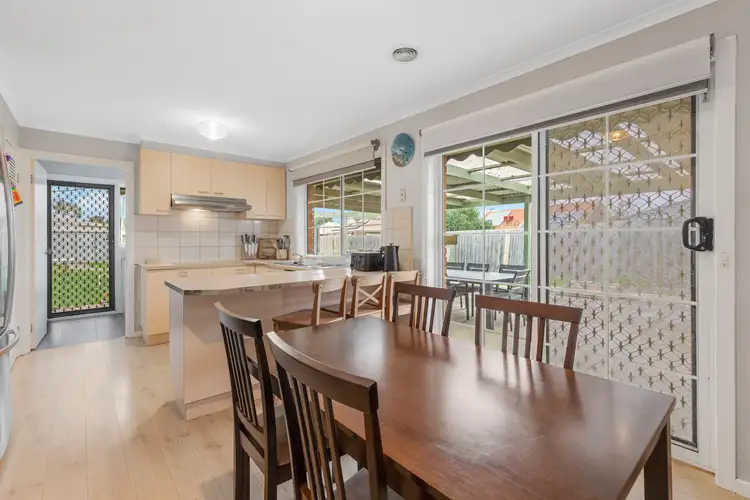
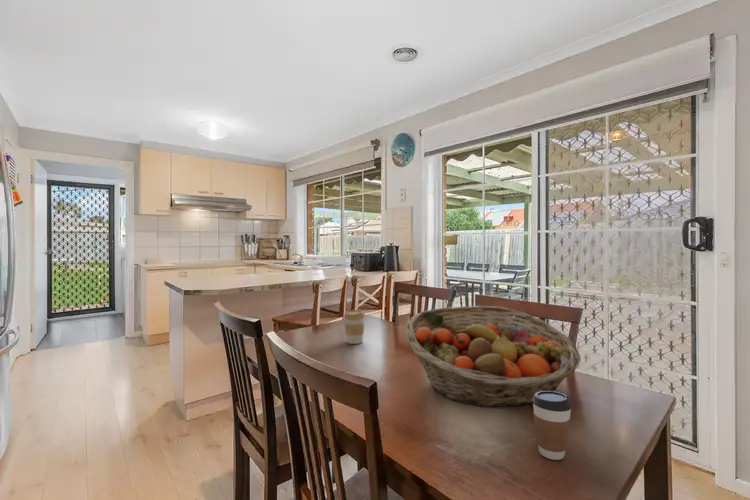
+ coffee cup (551, 424)
+ fruit basket (488, 350)
+ coffee cup (354, 326)
